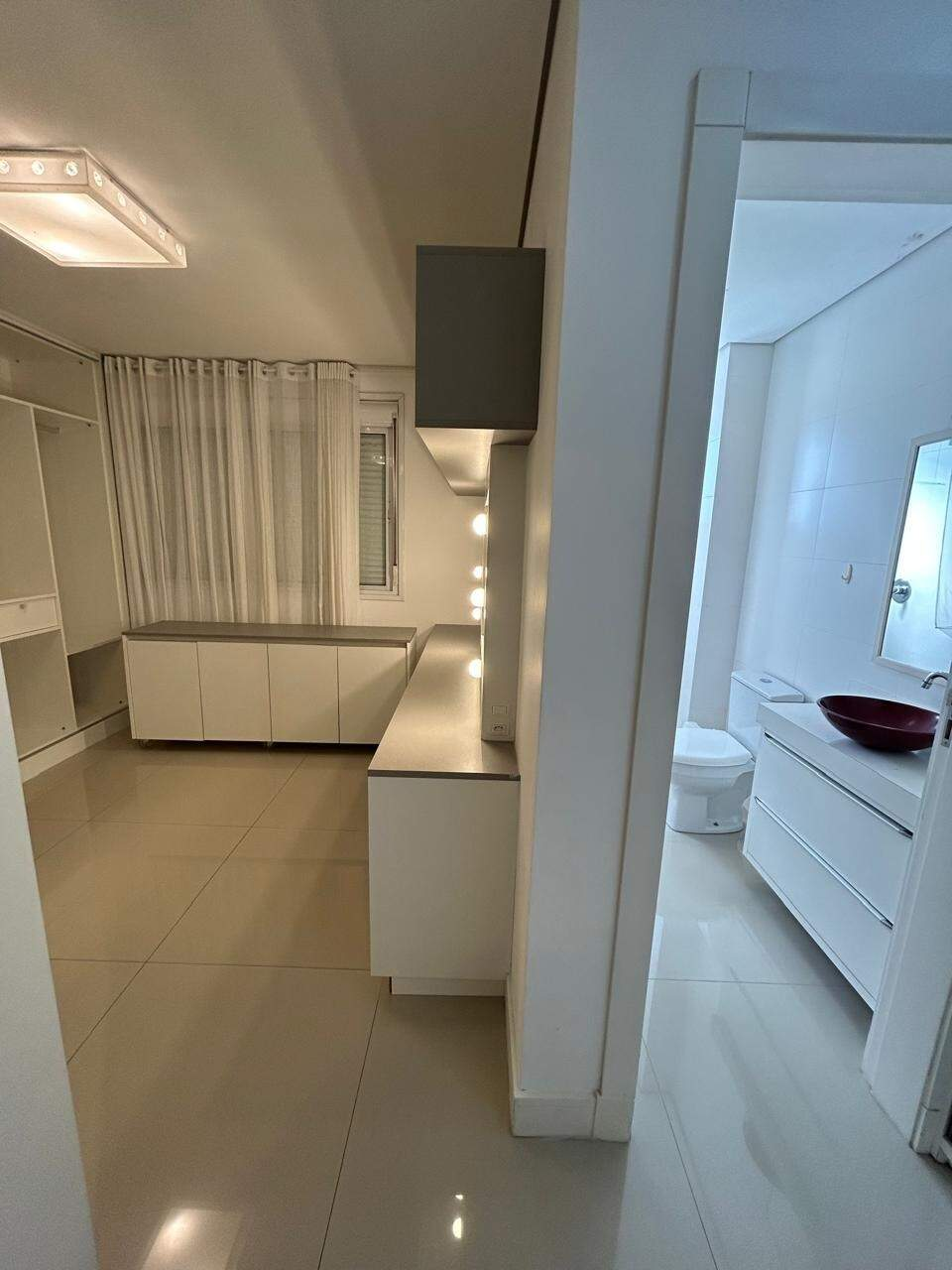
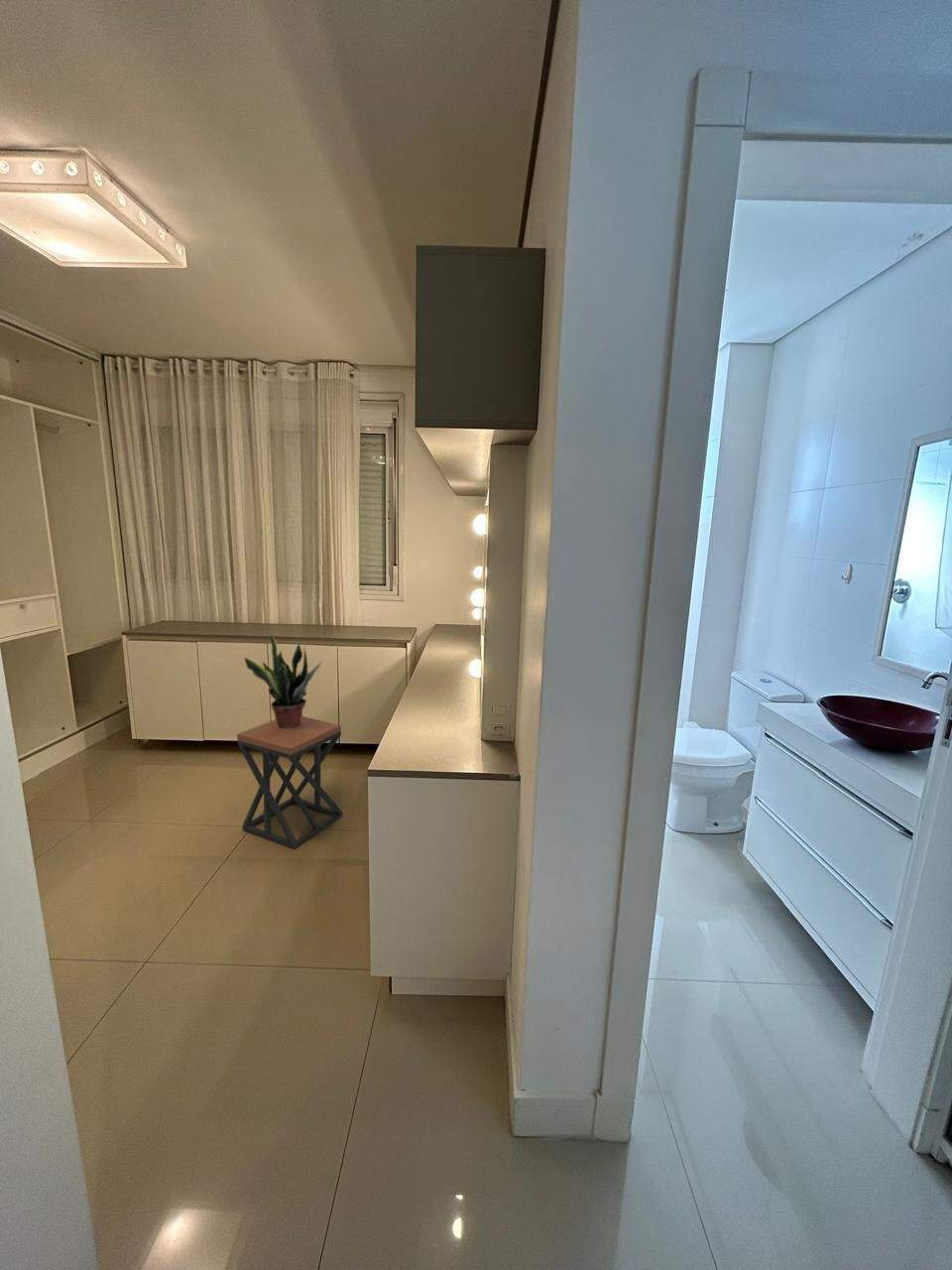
+ stool (292, 775)
+ potted plant (284, 683)
